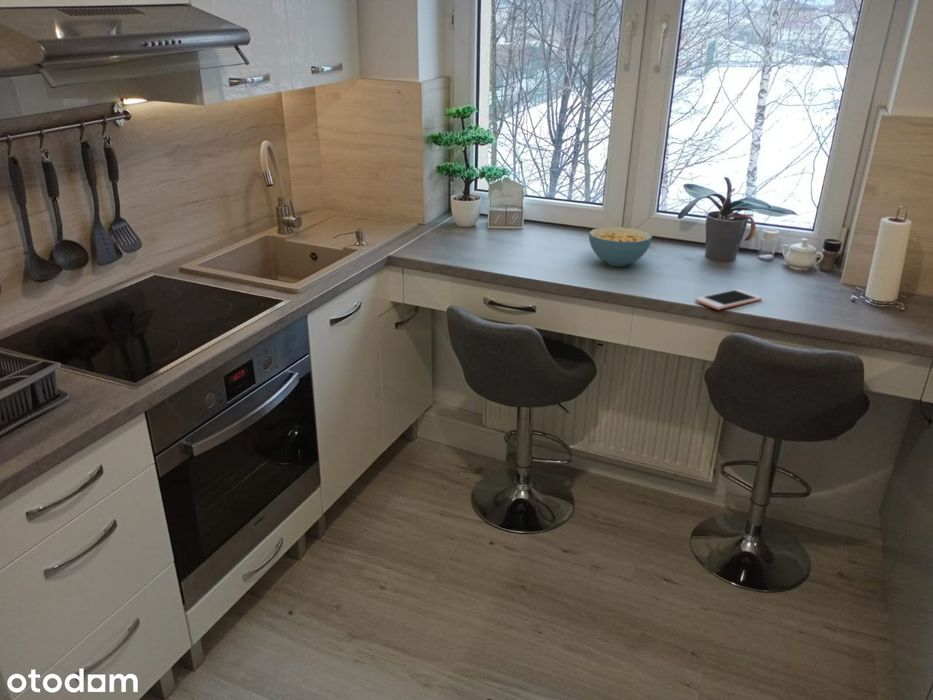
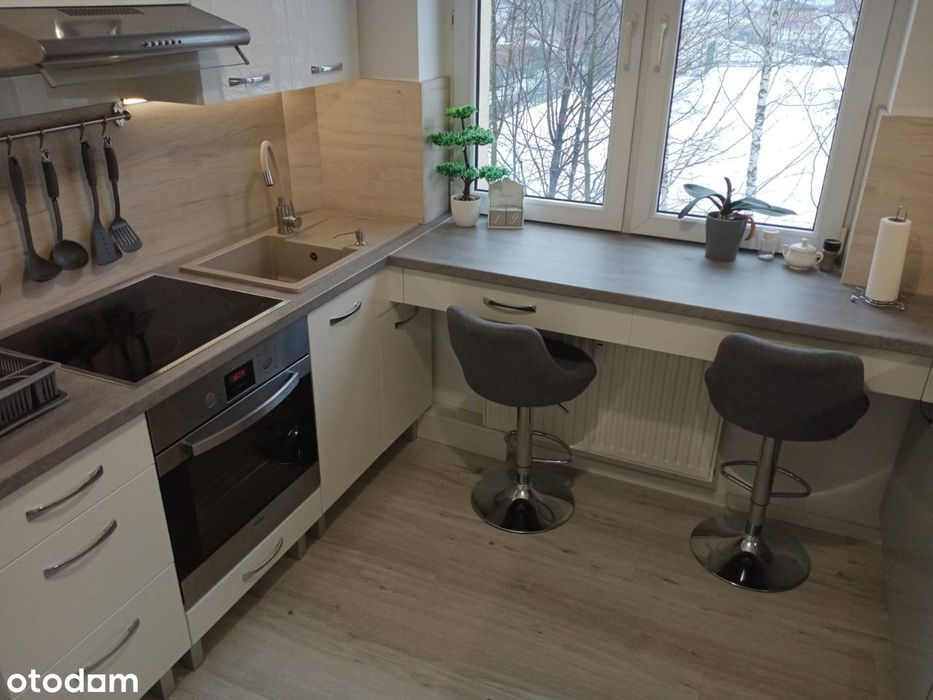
- cereal bowl (618, 249)
- cell phone (728, 299)
